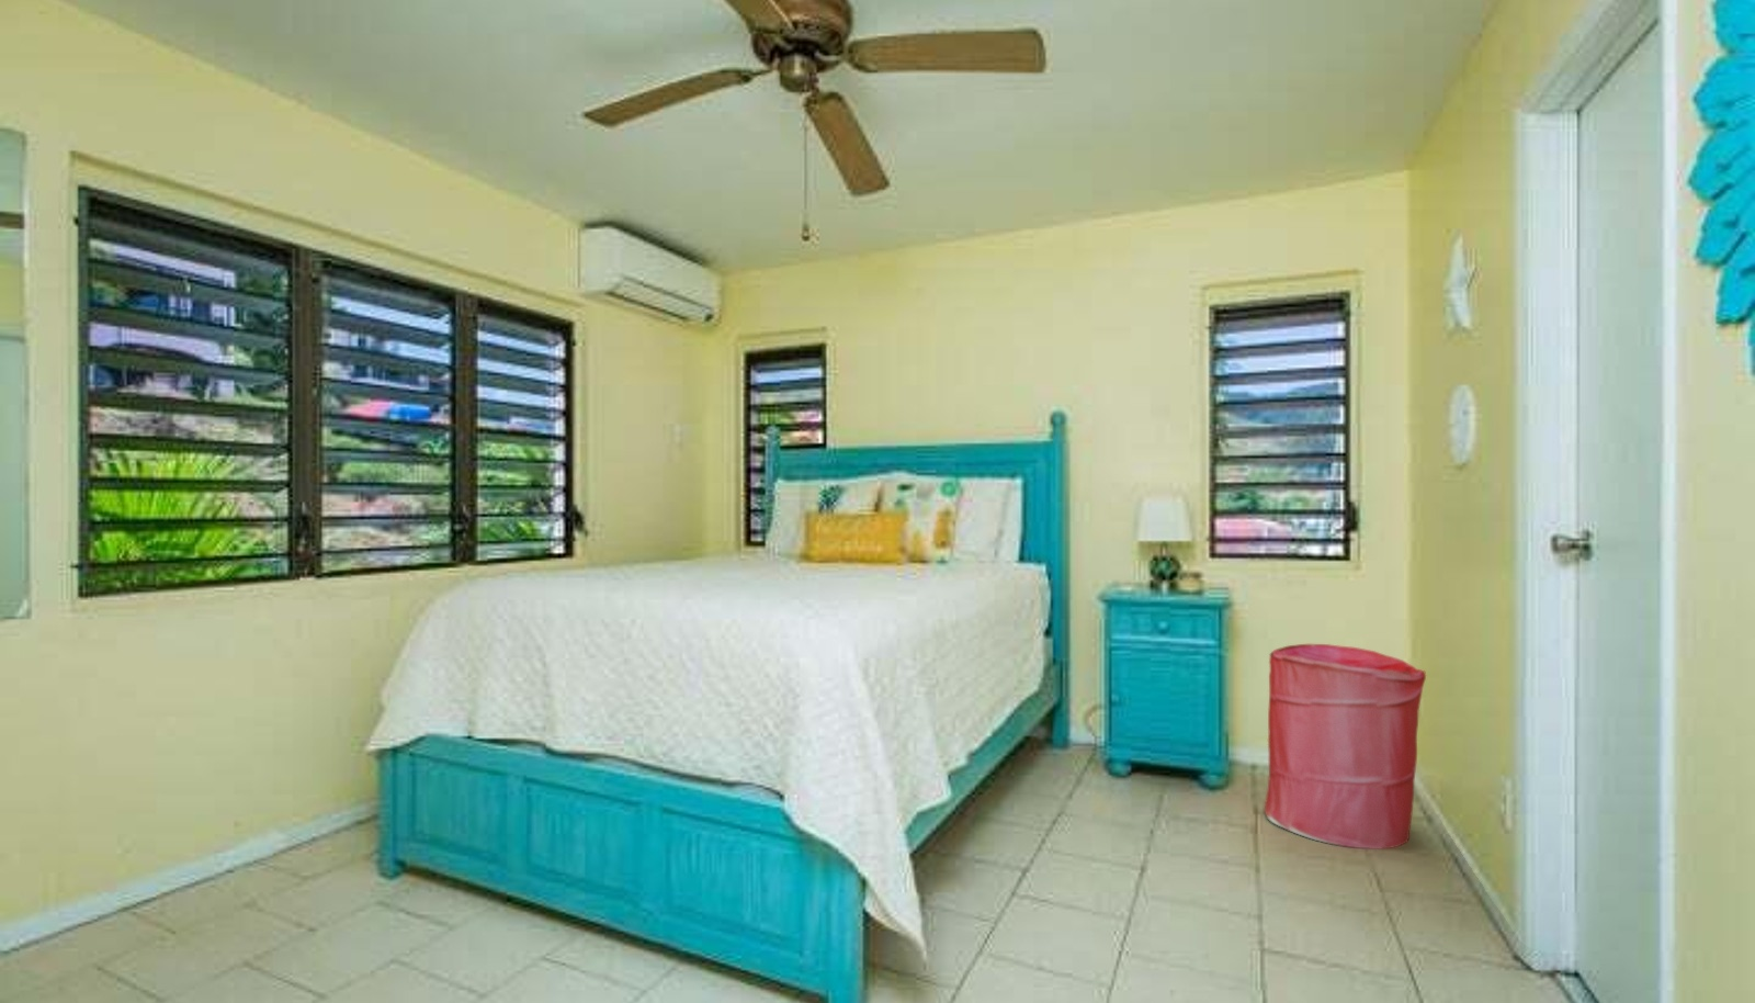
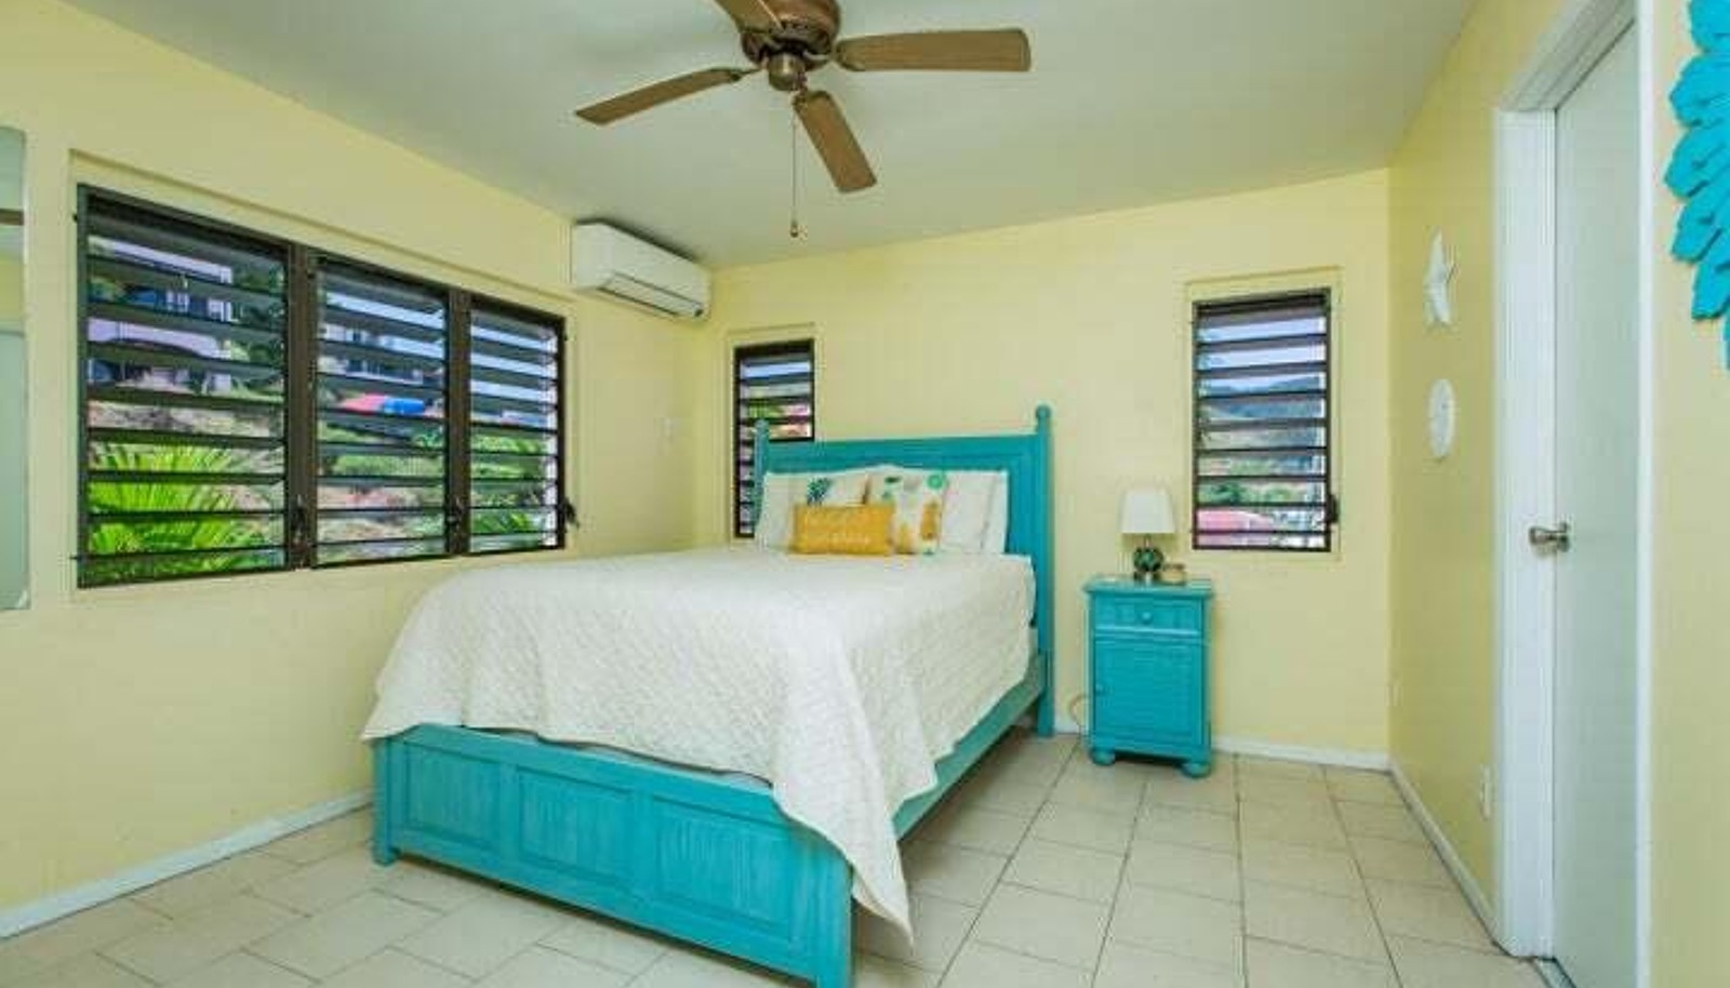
- laundry hamper (1340, 737)
